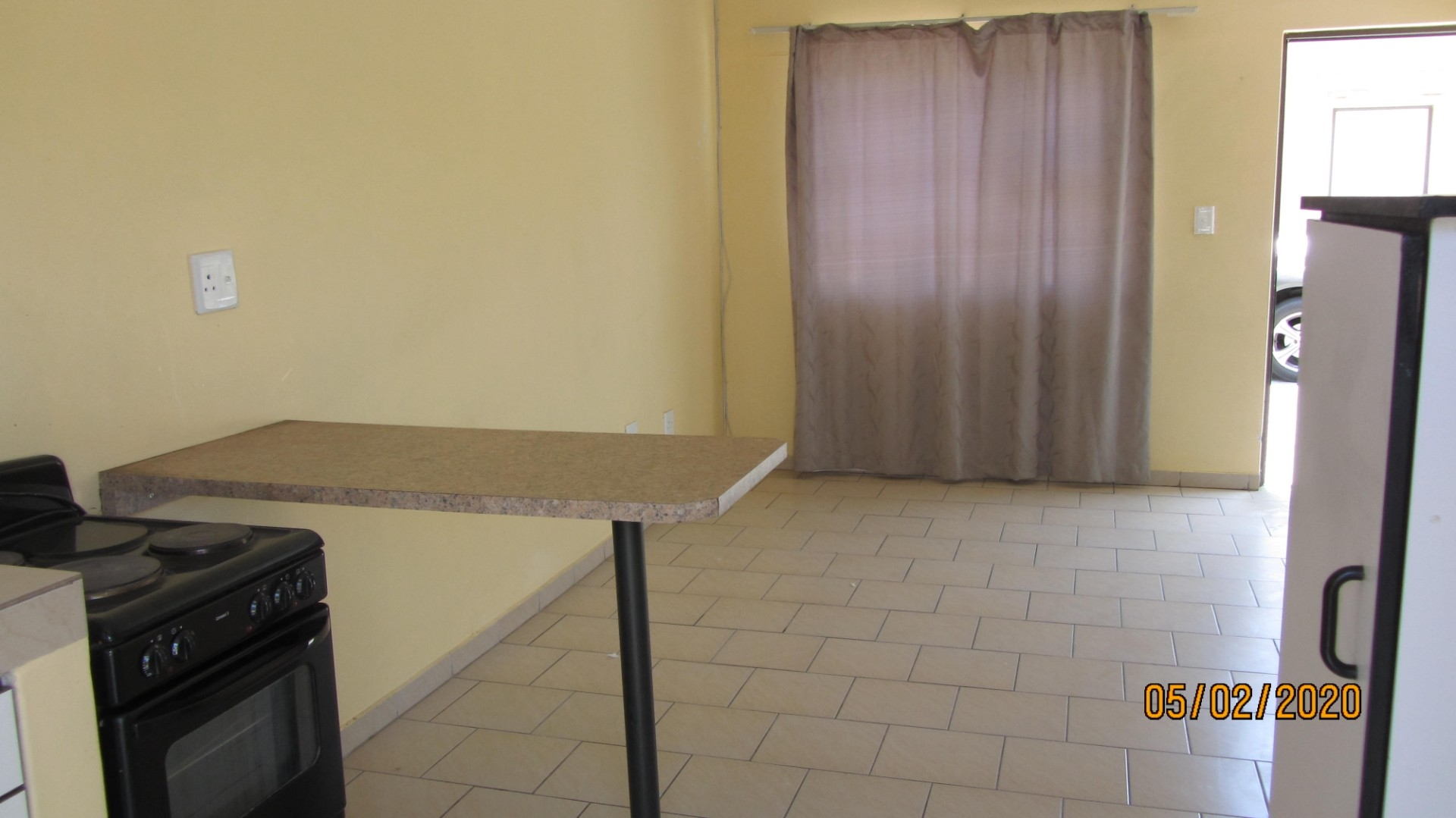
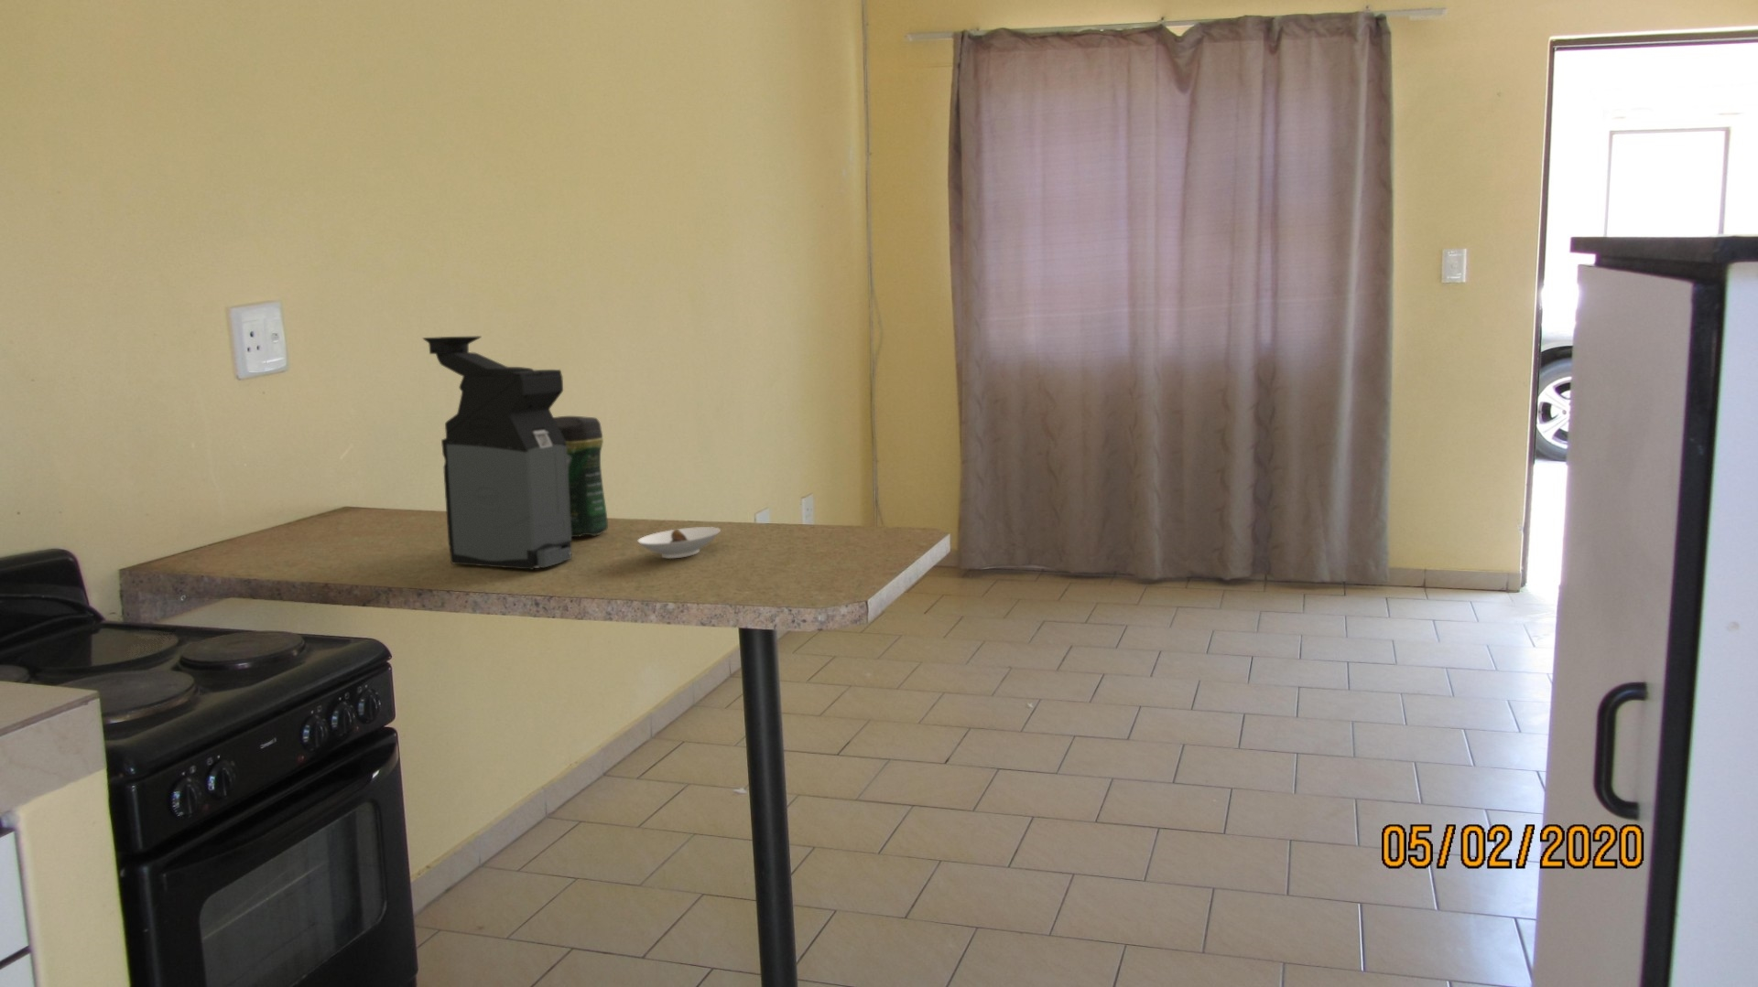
+ coffee jar (572, 474)
+ saucer (680, 542)
+ coffee maker (499, 449)
